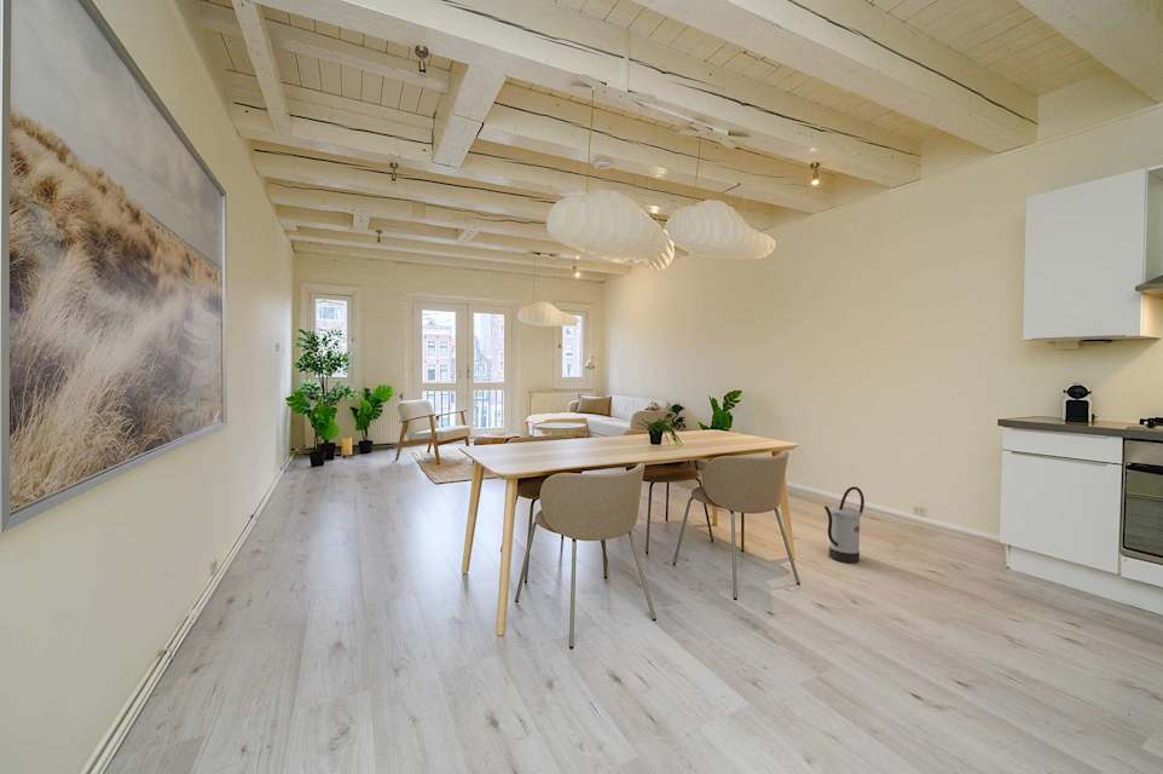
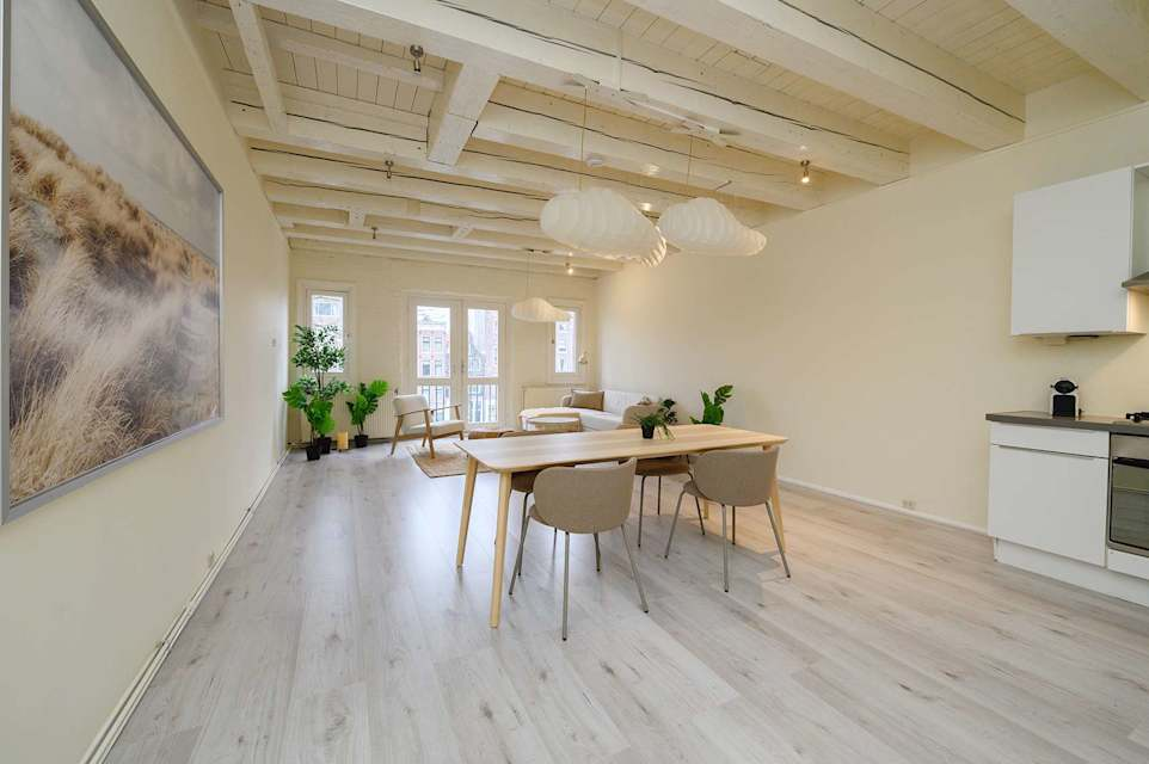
- watering can (844, 522)
